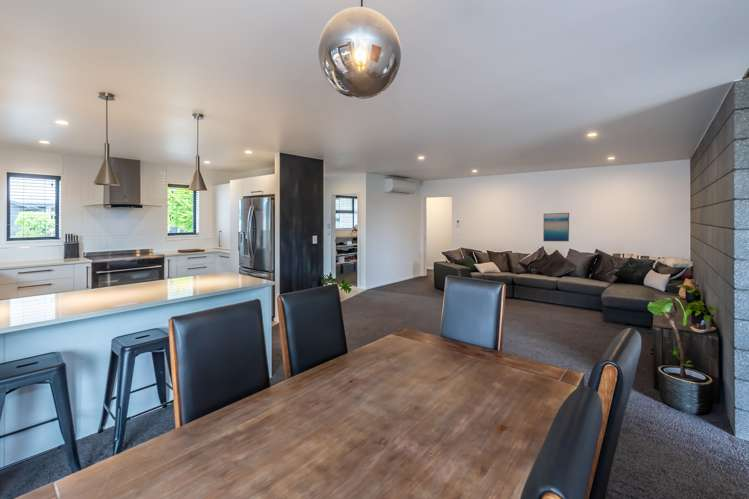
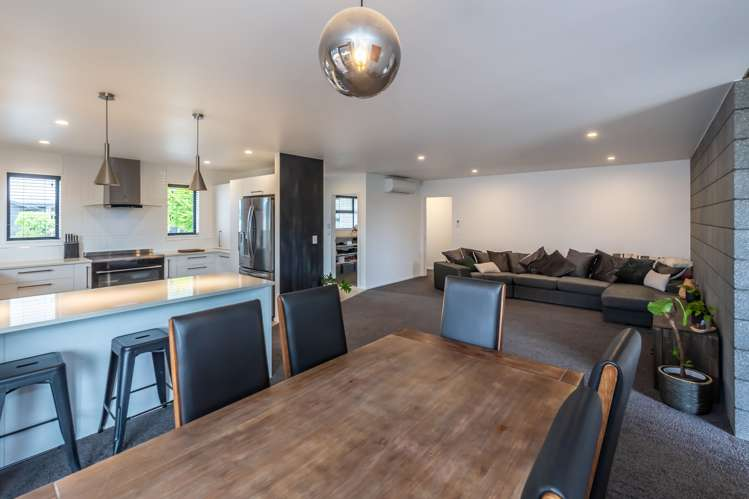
- wall art (556, 227)
